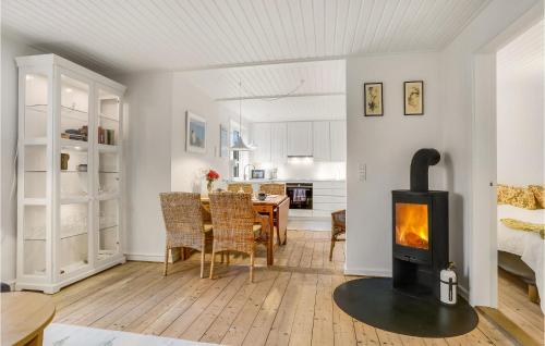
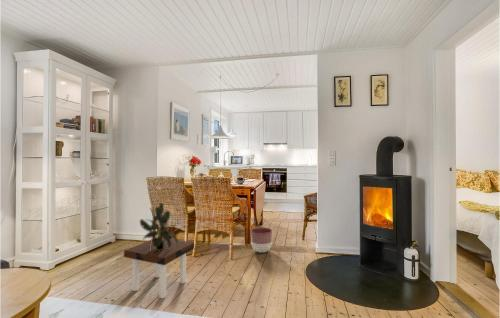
+ side table (160, 266)
+ planter (261, 240)
+ potted plant (162, 226)
